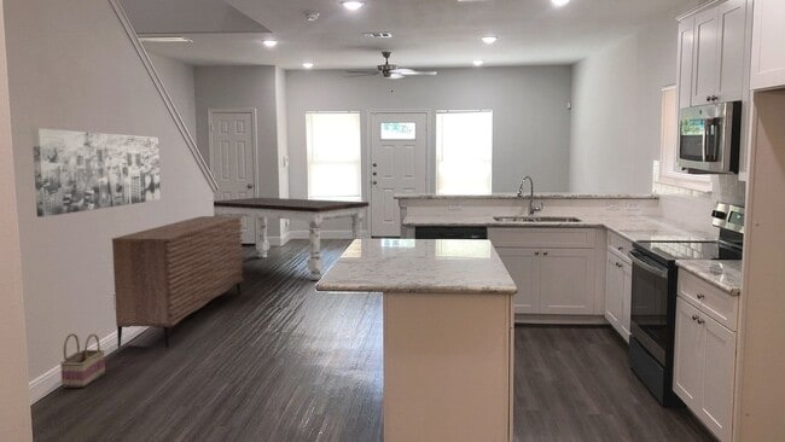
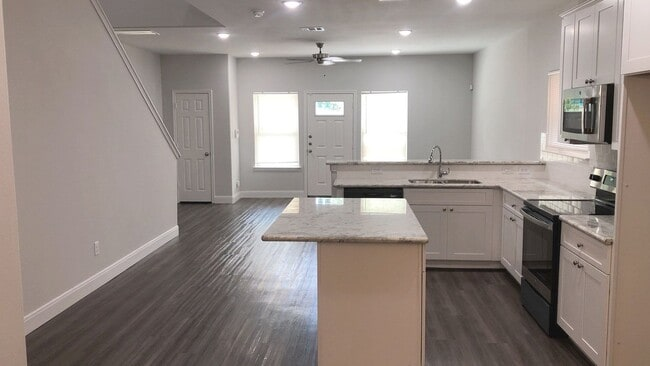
- wall art (107, 170)
- basket (82, 356)
- dining table (289, 219)
- sideboard (188, 272)
